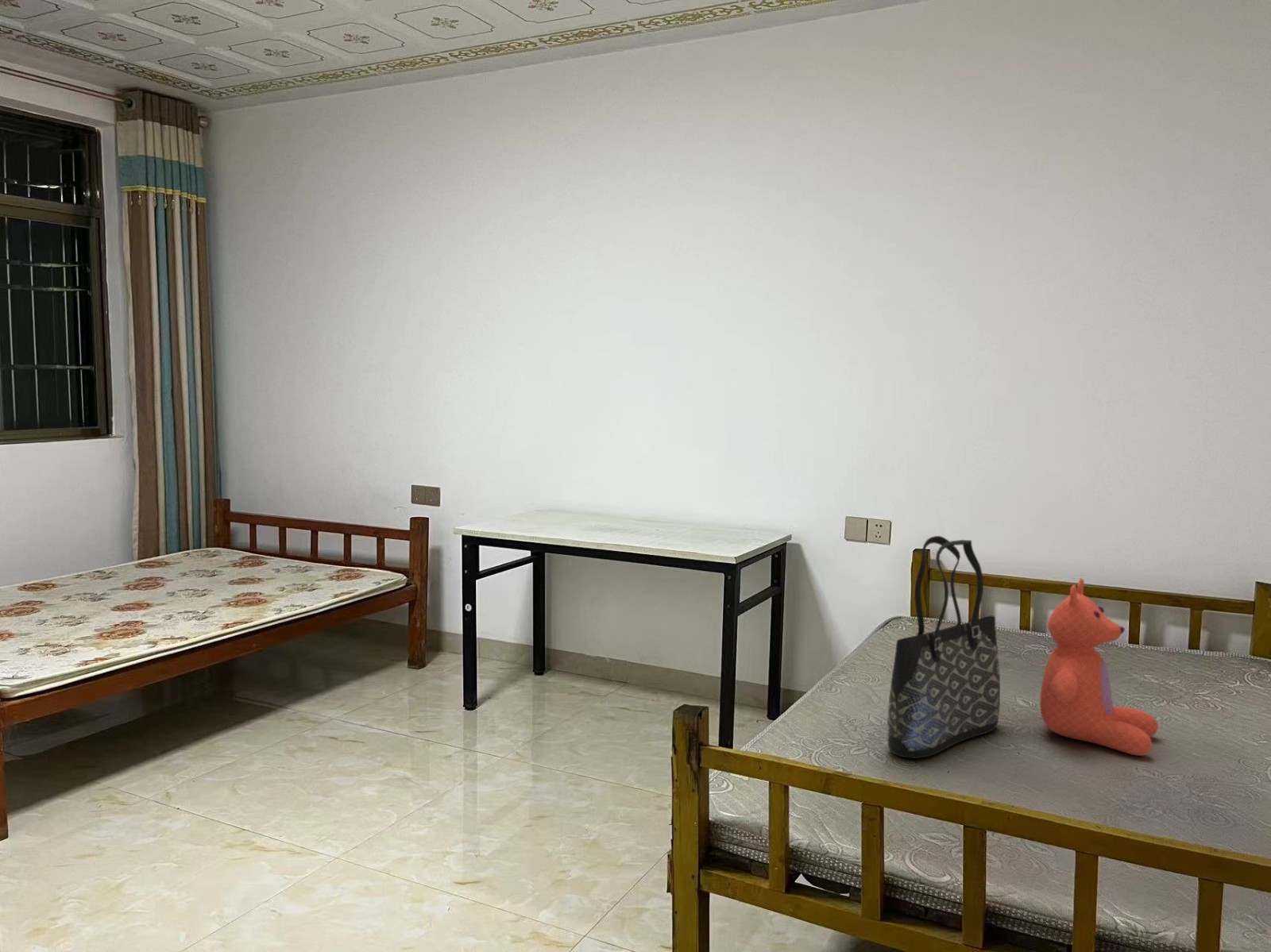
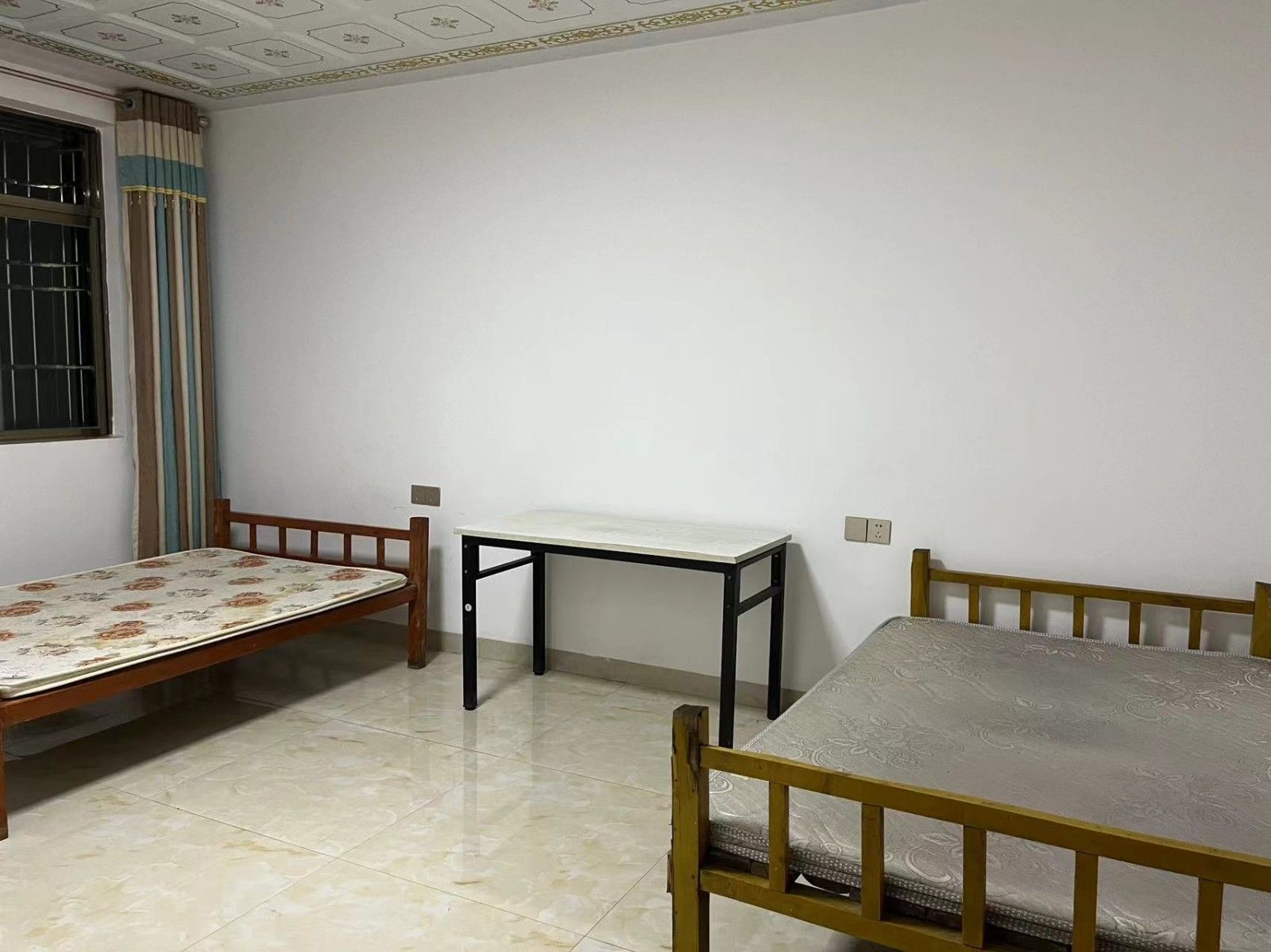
- tote bag (945, 638)
- teddy bear (1099, 661)
